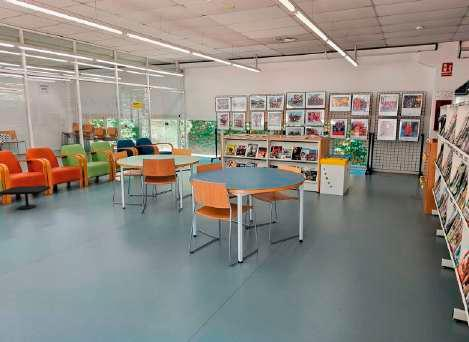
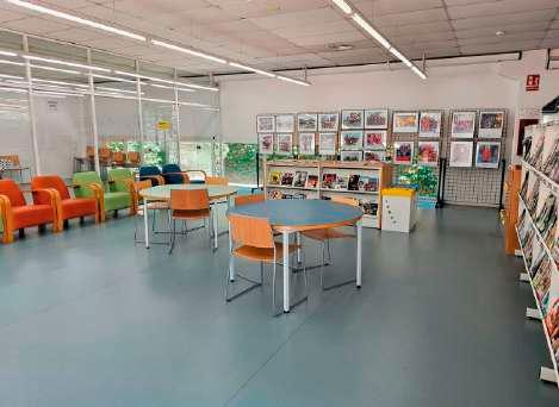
- side table (26, 198)
